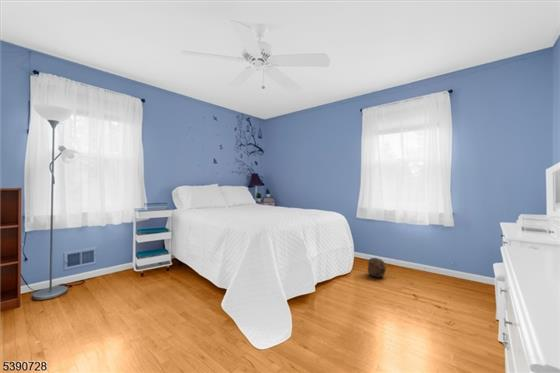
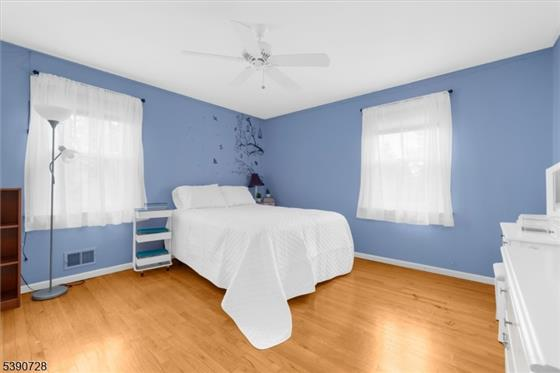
- soccer ball (376, 267)
